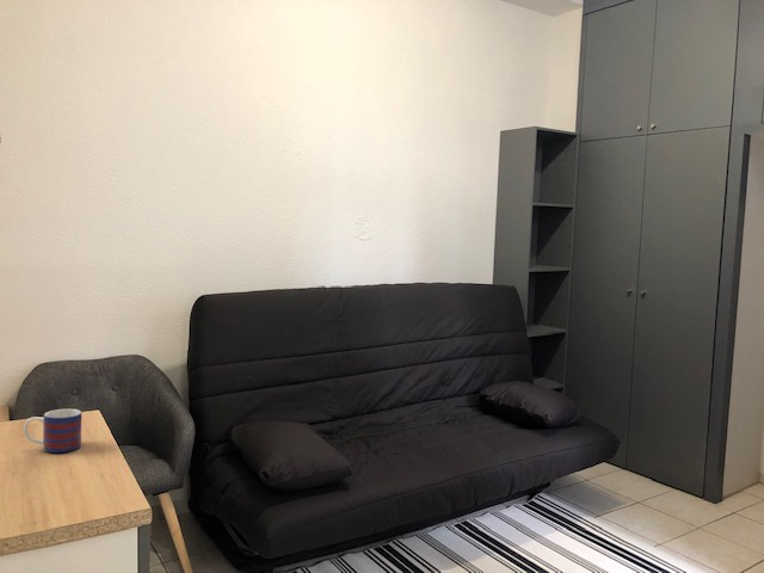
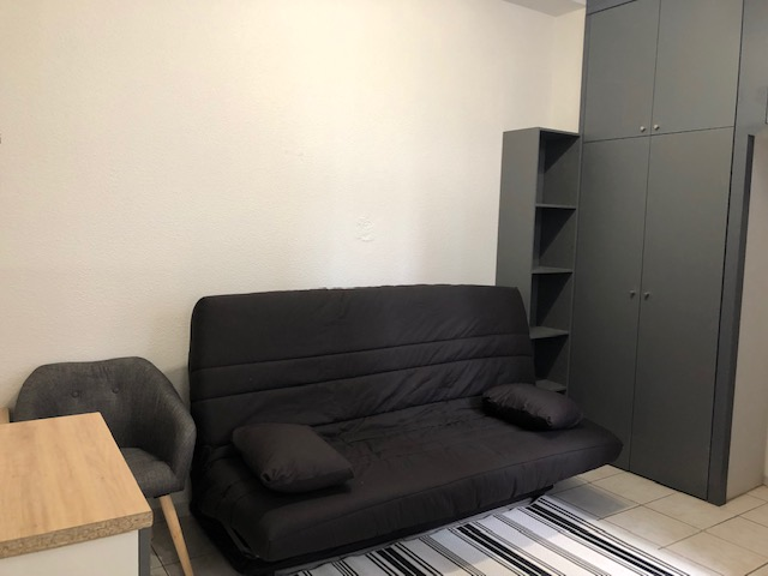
- mug (53, 430)
